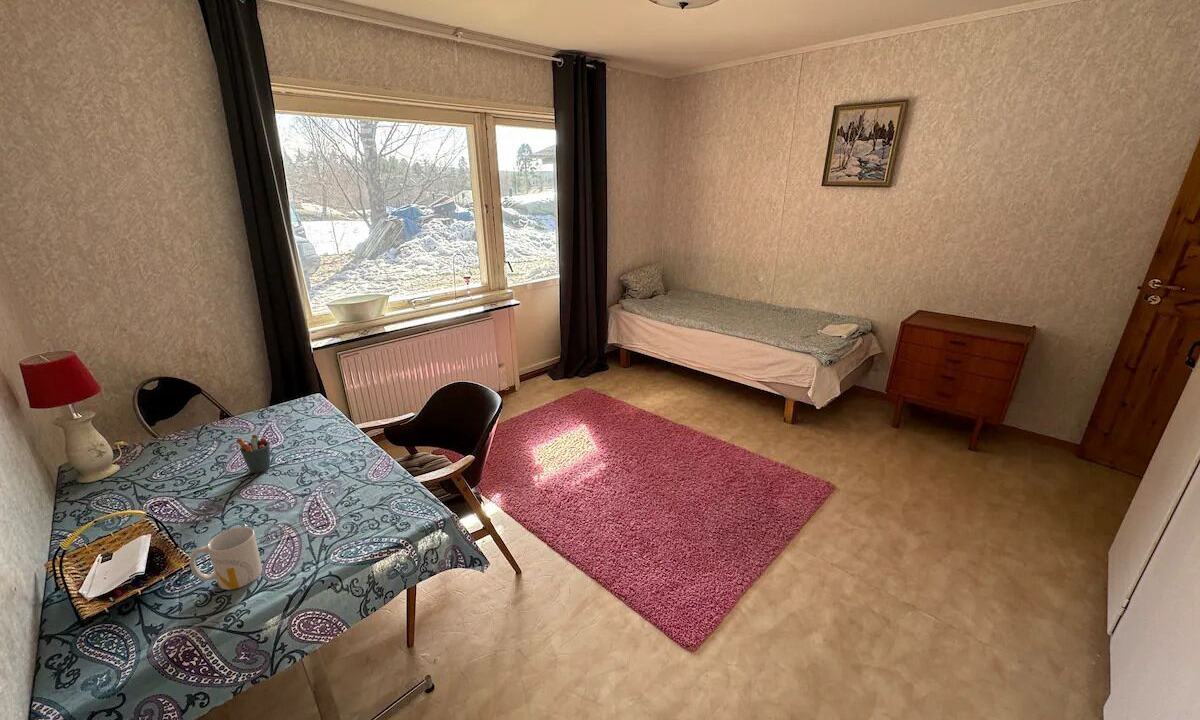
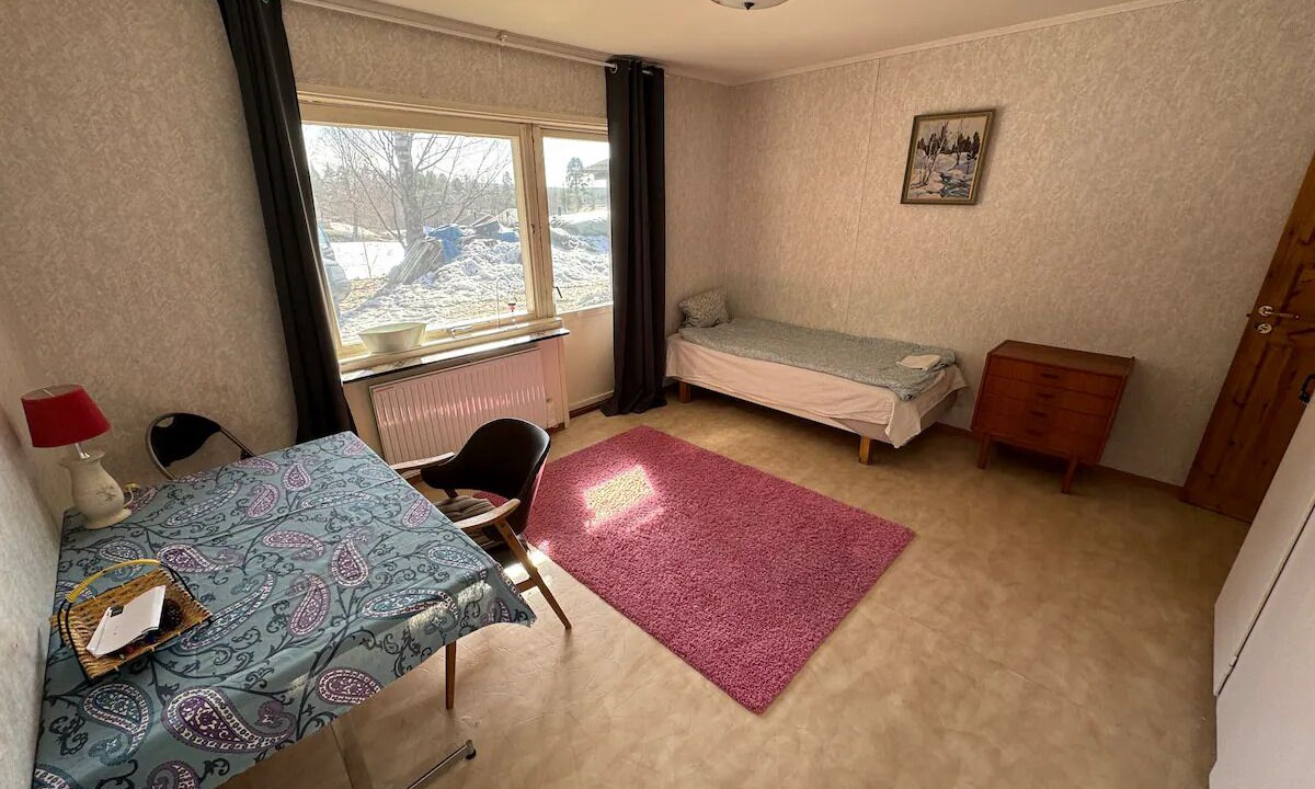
- mug (227, 560)
- pen holder (255, 451)
